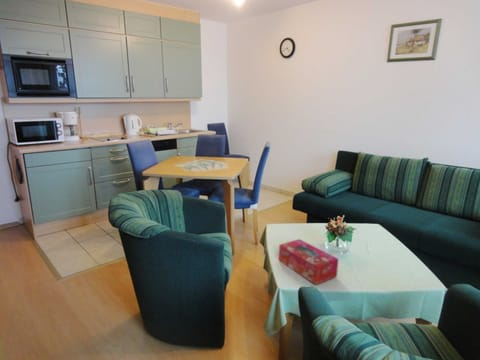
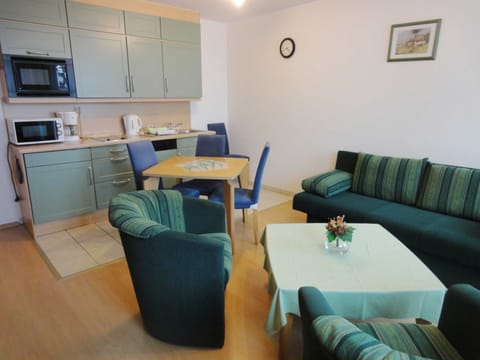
- tissue box (307, 259)
